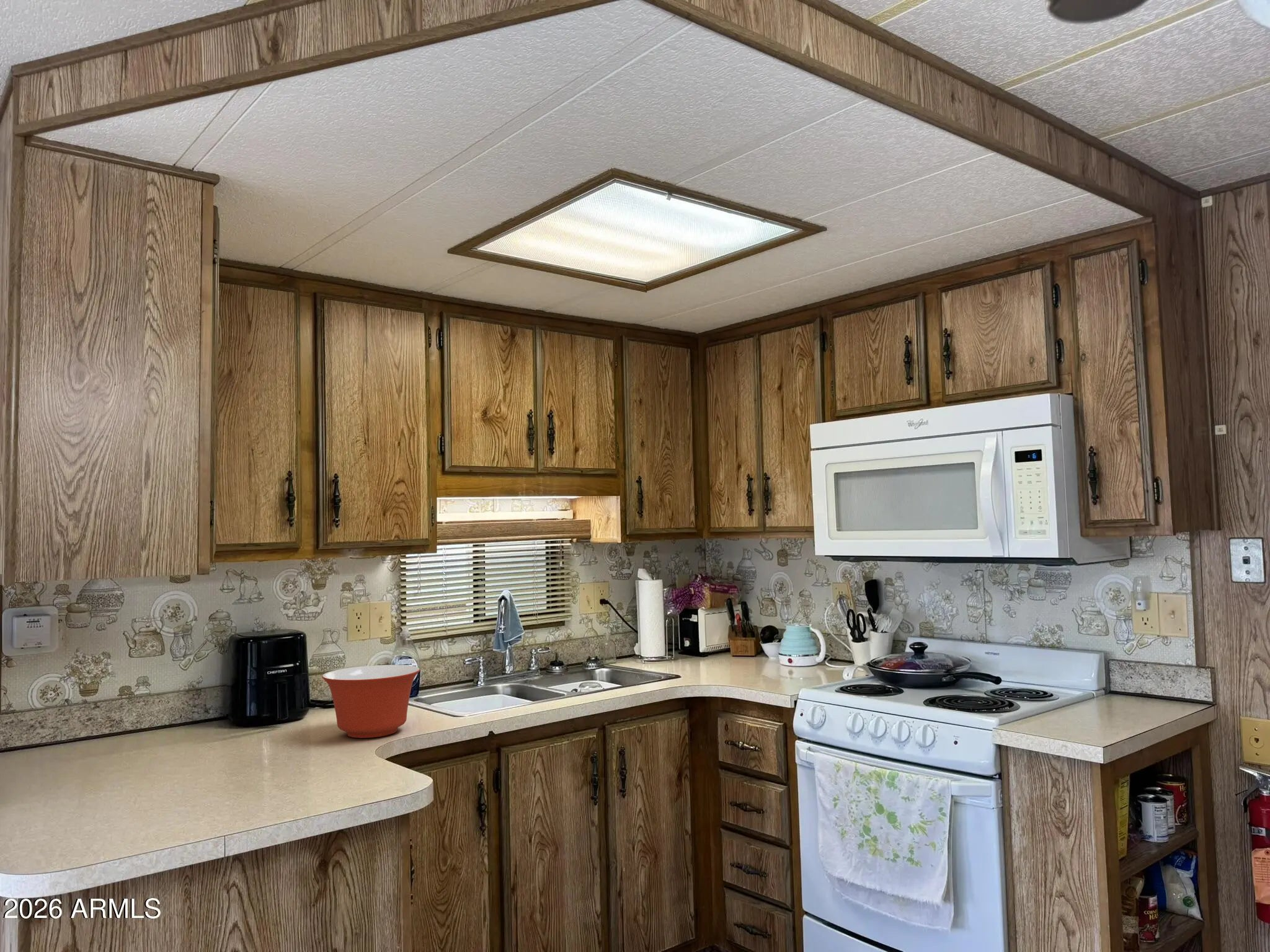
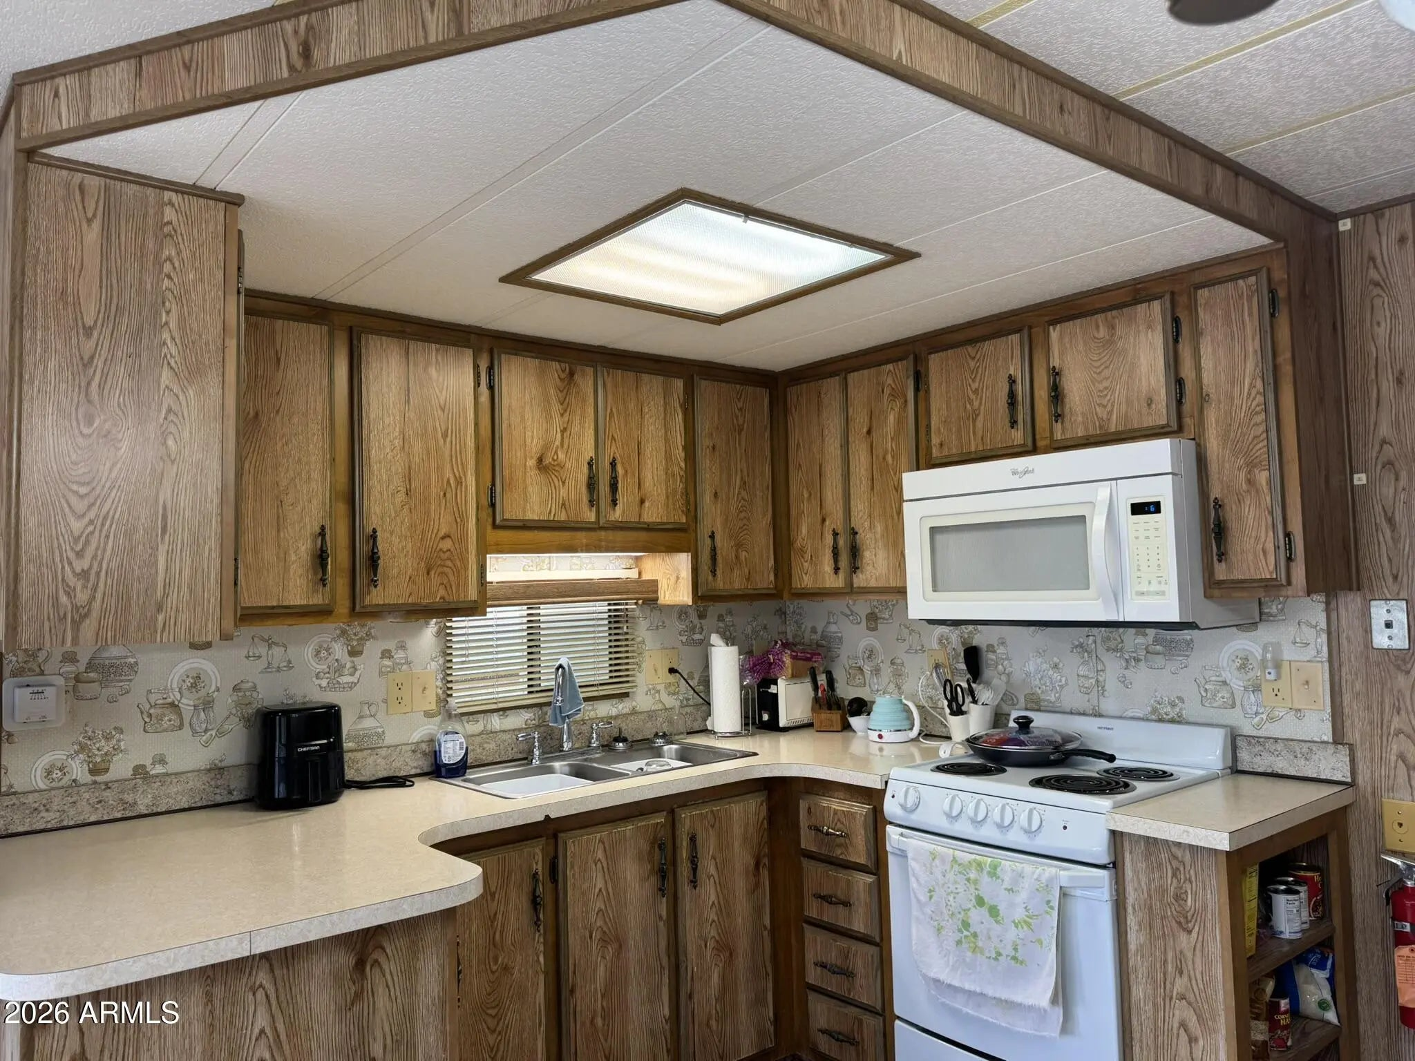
- mixing bowl (371, 702)
